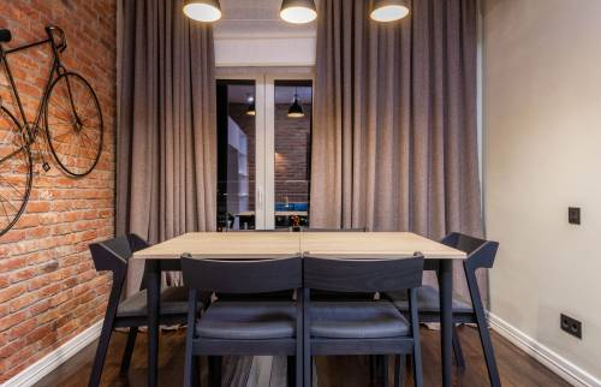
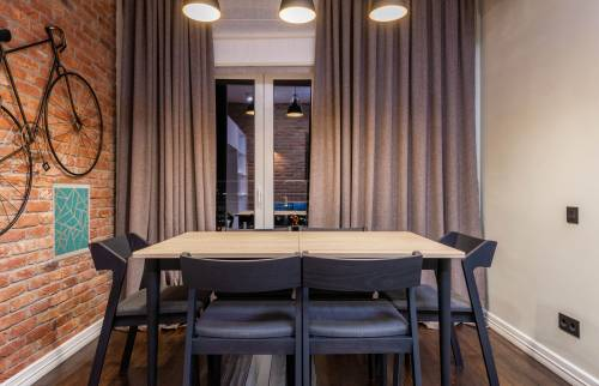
+ wall art (72, 219)
